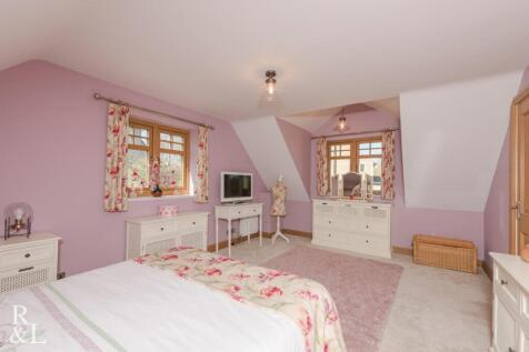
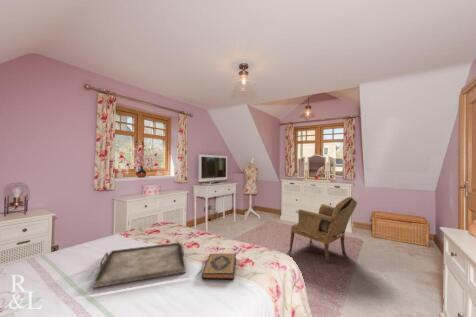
+ serving tray (145, 256)
+ armchair (325, 223)
+ hardback book (220, 264)
